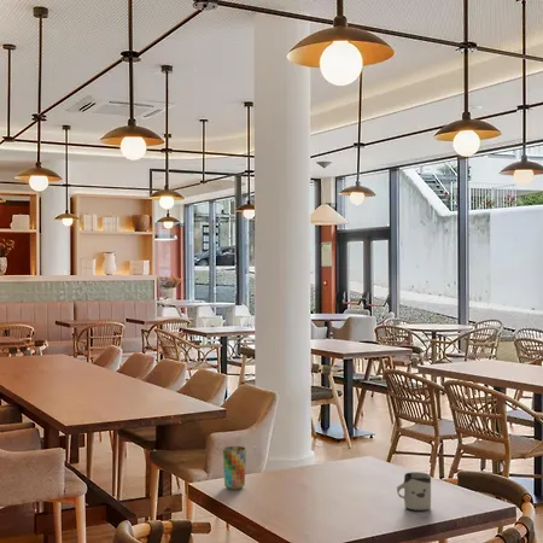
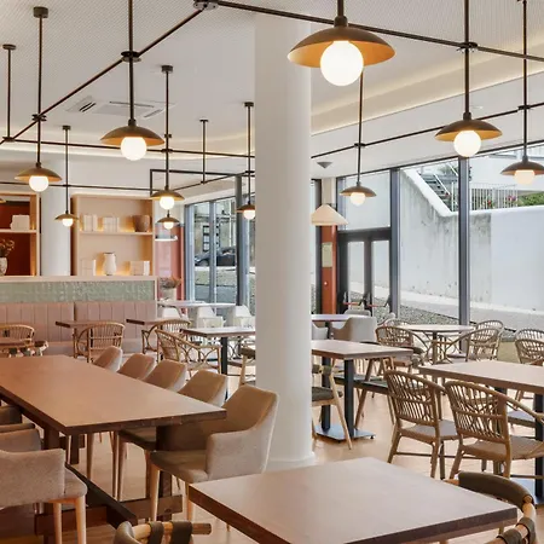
- cup (413, 491)
- cup (234, 467)
